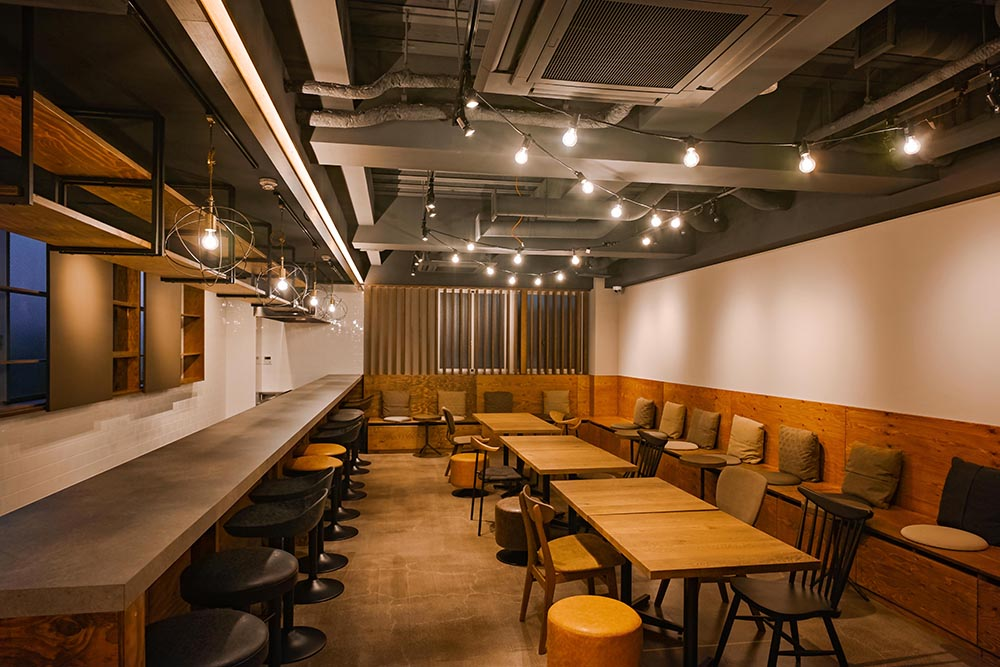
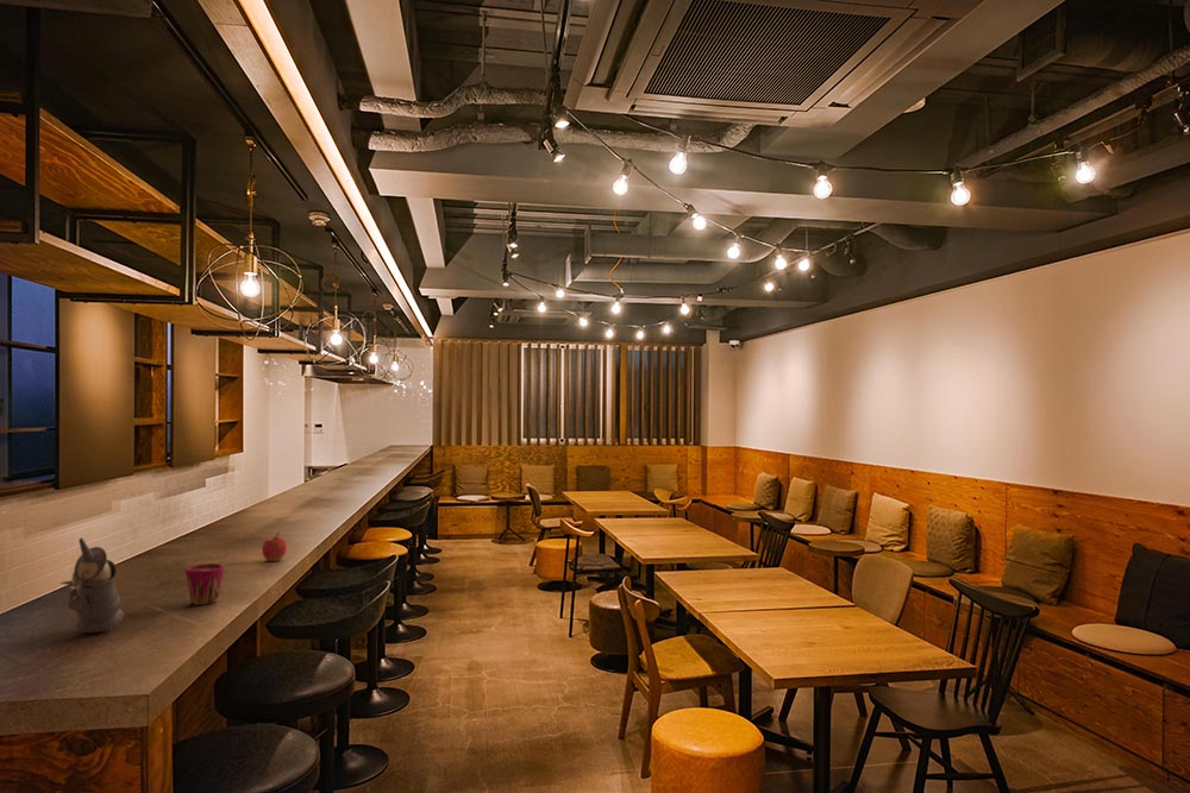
+ cup (205, 583)
+ apple (274, 546)
+ teapot (94, 580)
